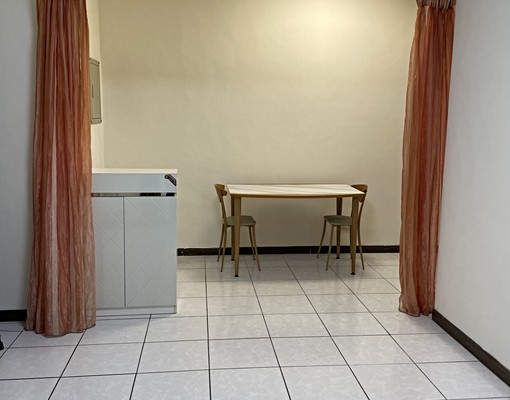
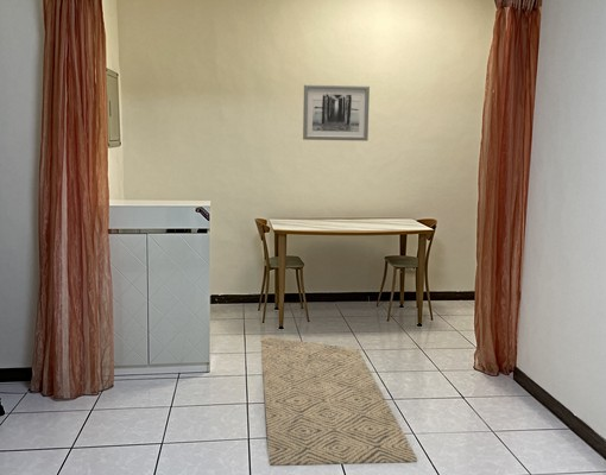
+ rug (317, 374)
+ wall art (335, 113)
